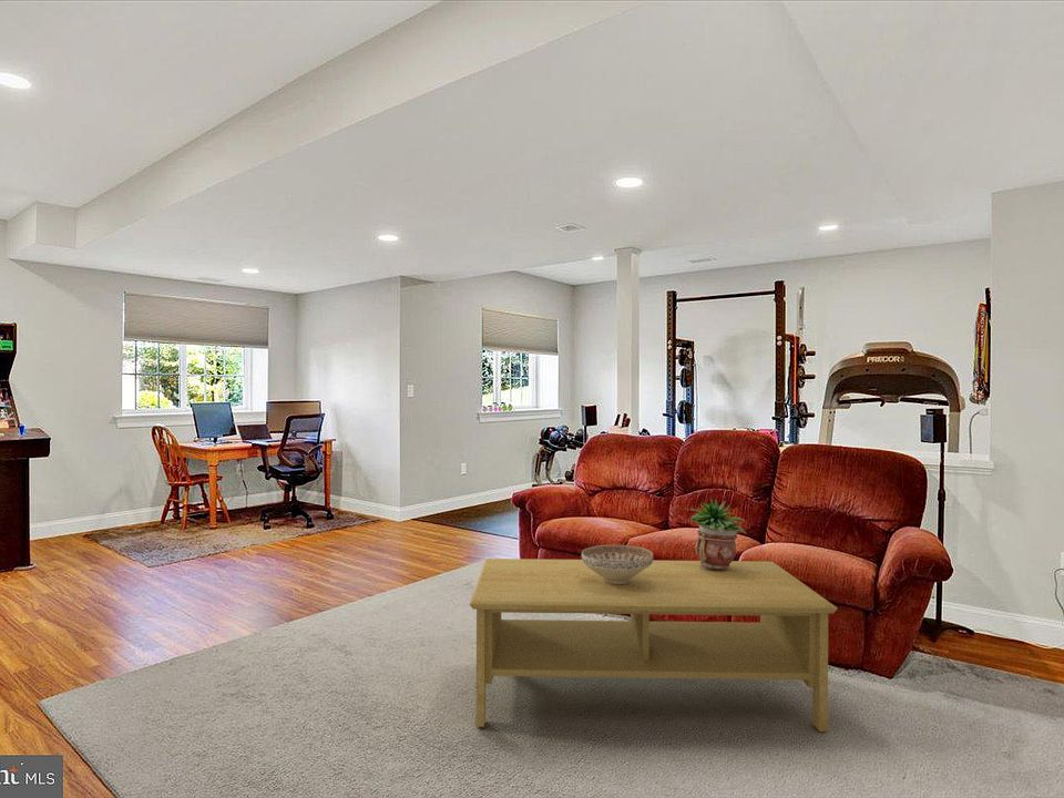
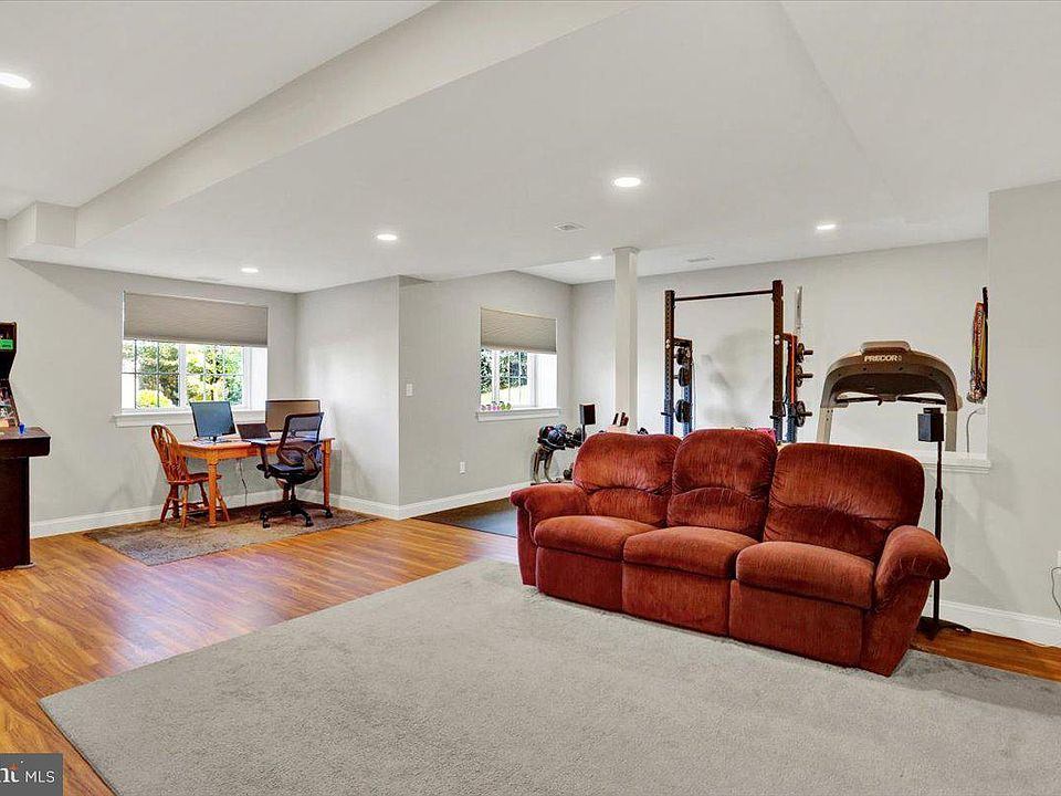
- decorative bowl (616, 565)
- potted plant (717, 532)
- coffee table (638, 635)
